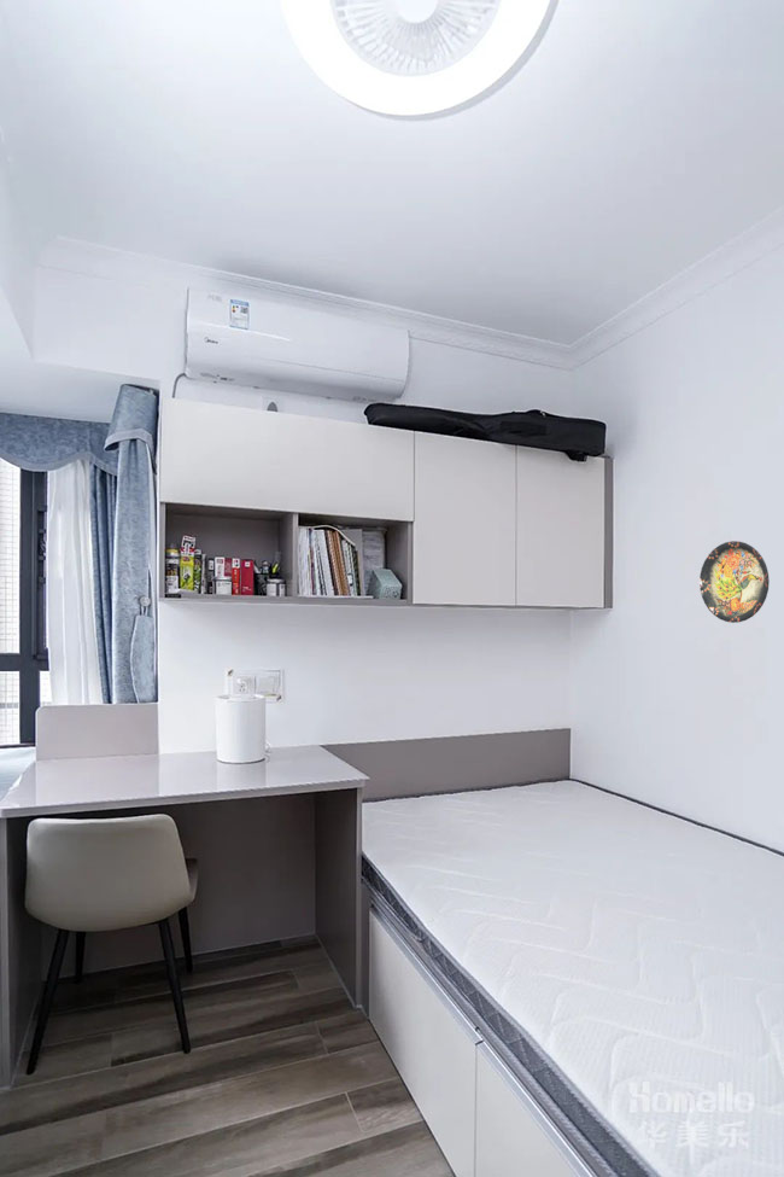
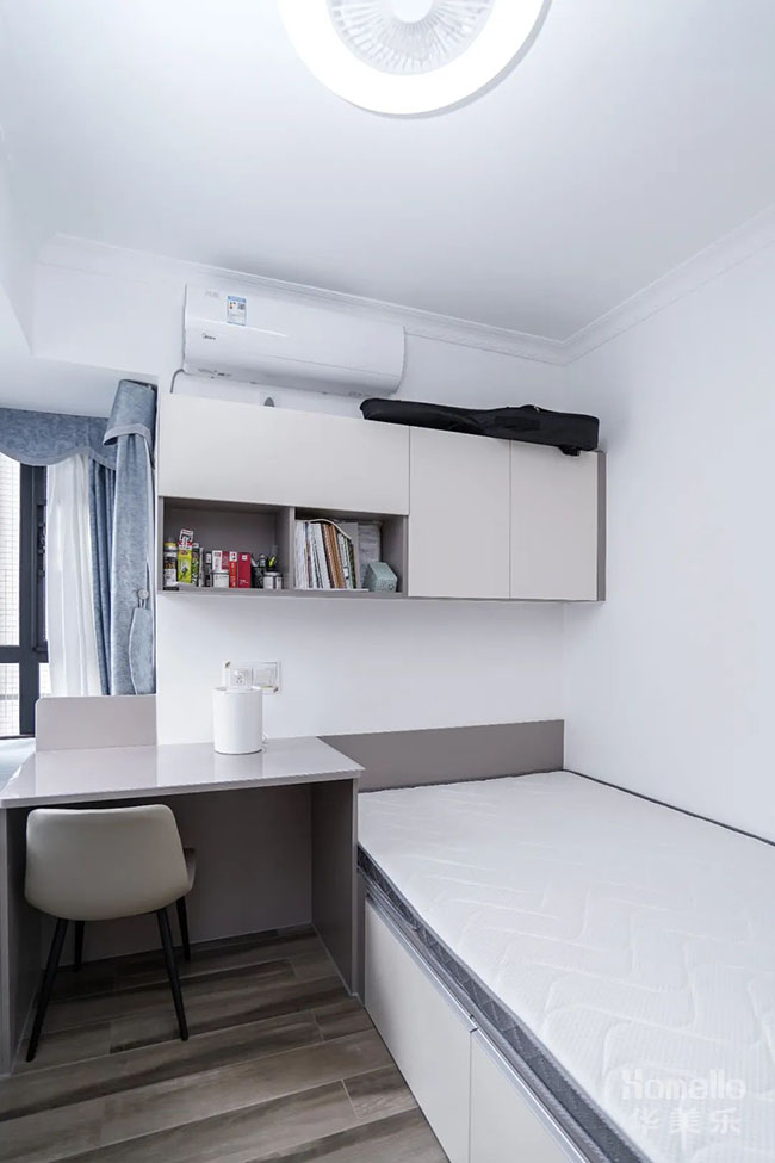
- decorative plate (735, 582)
